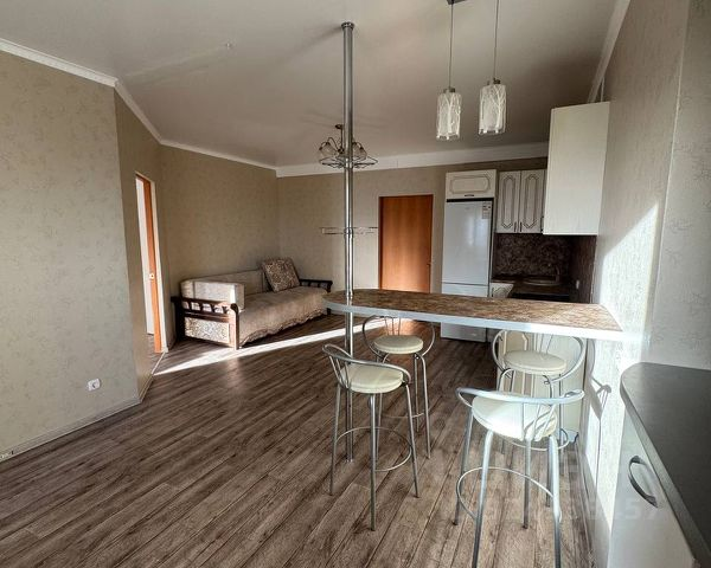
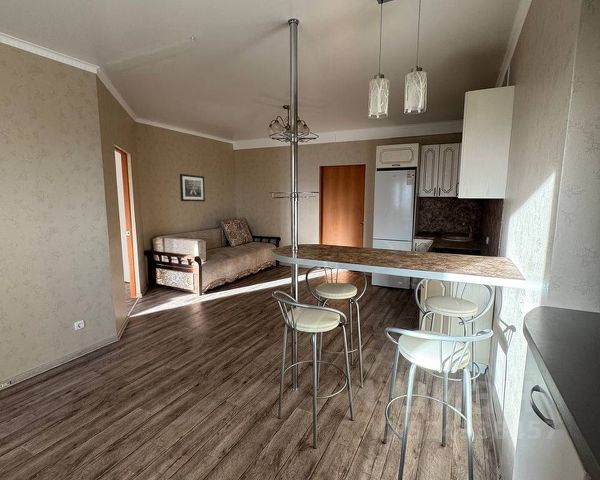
+ wall art (192, 188)
